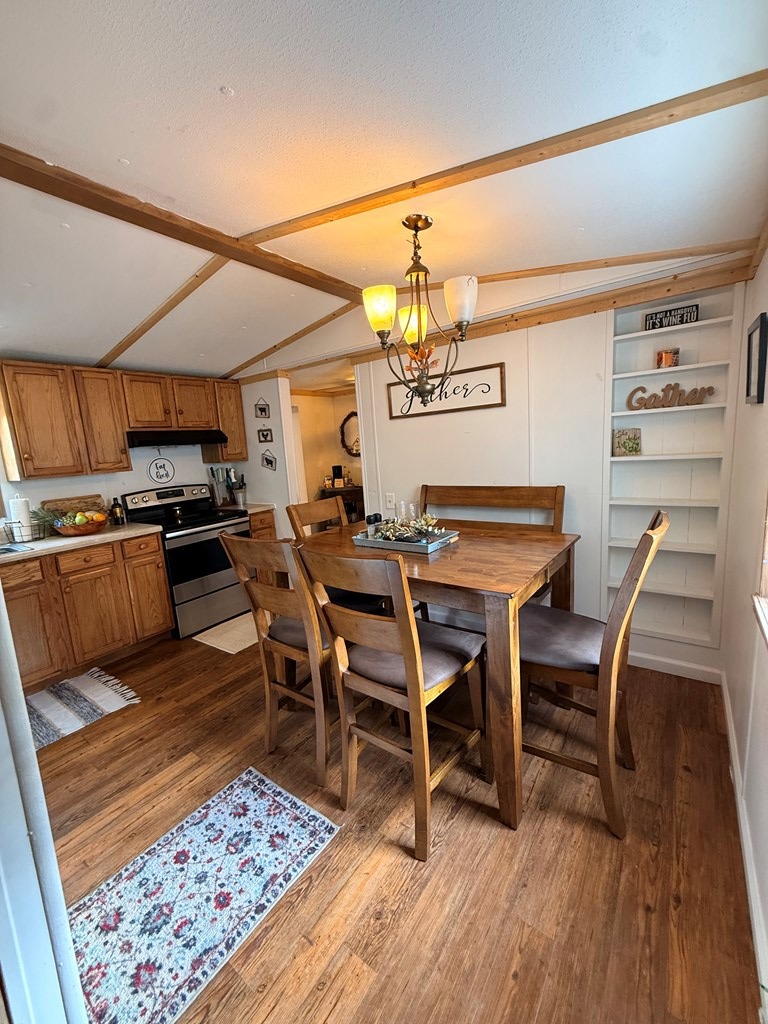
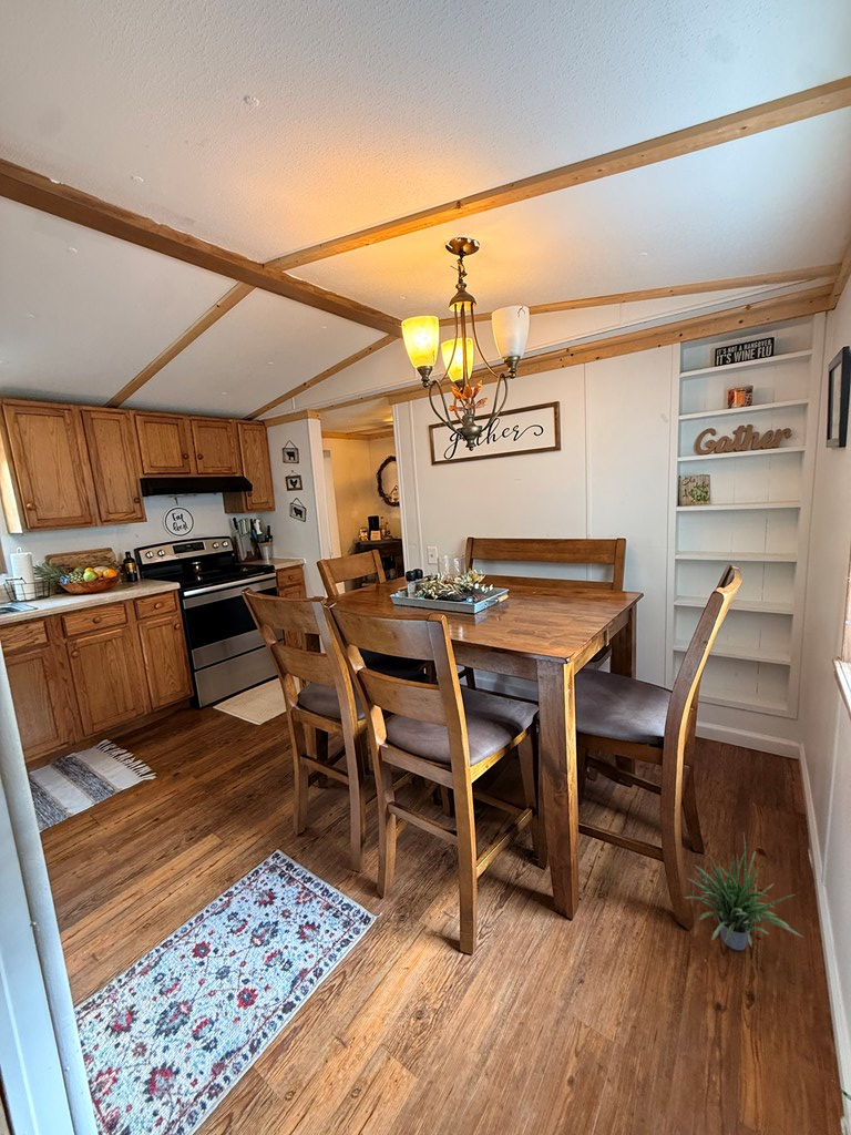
+ potted plant (740, 898)
